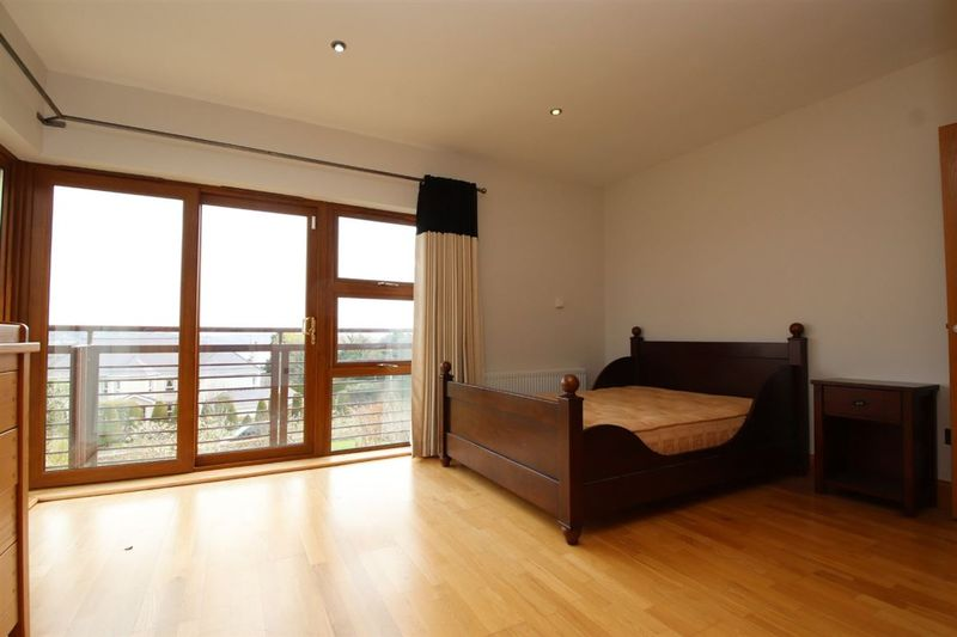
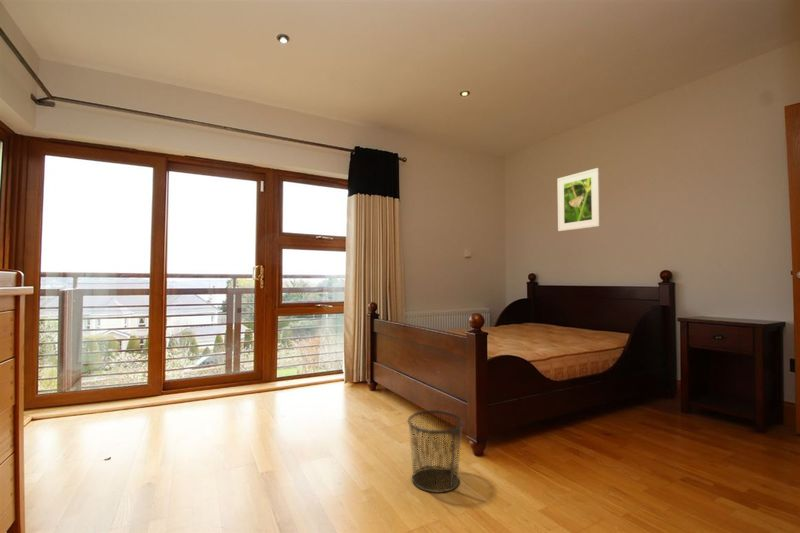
+ waste bin (435, 449)
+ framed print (577, 201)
